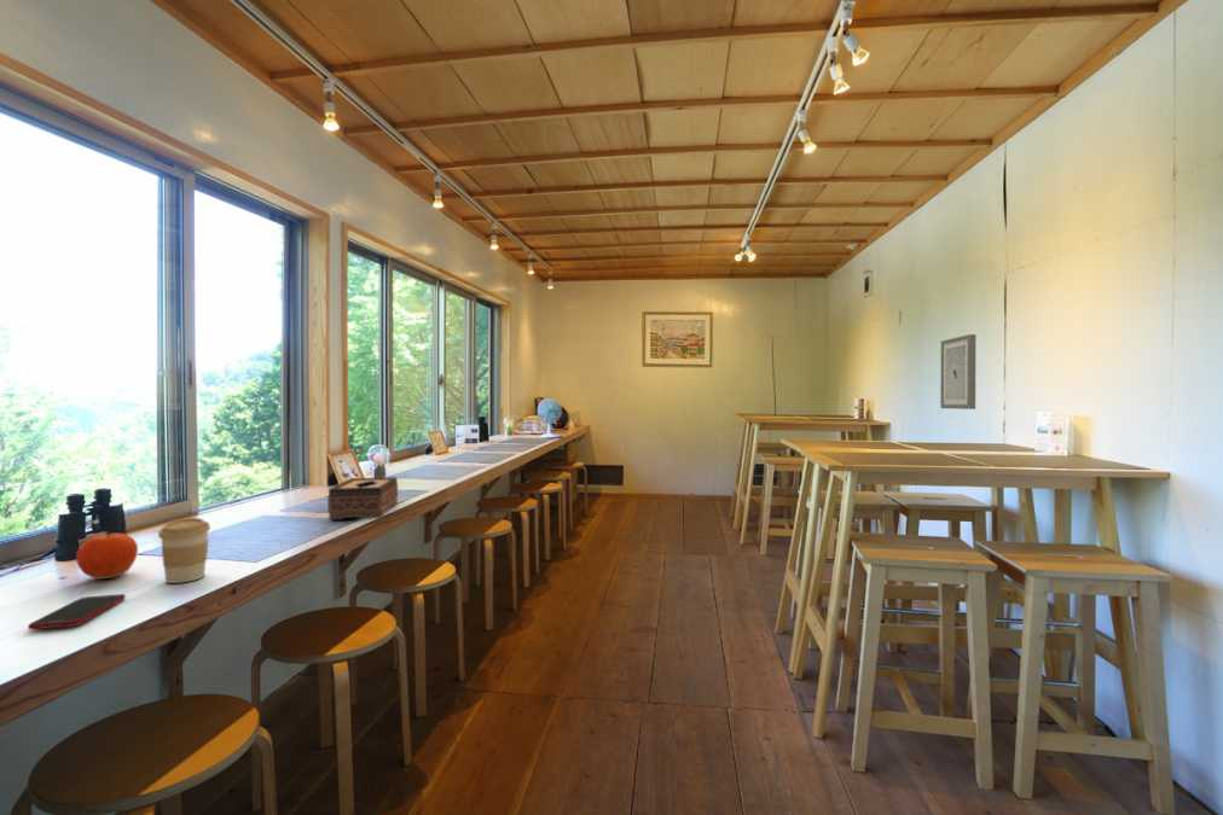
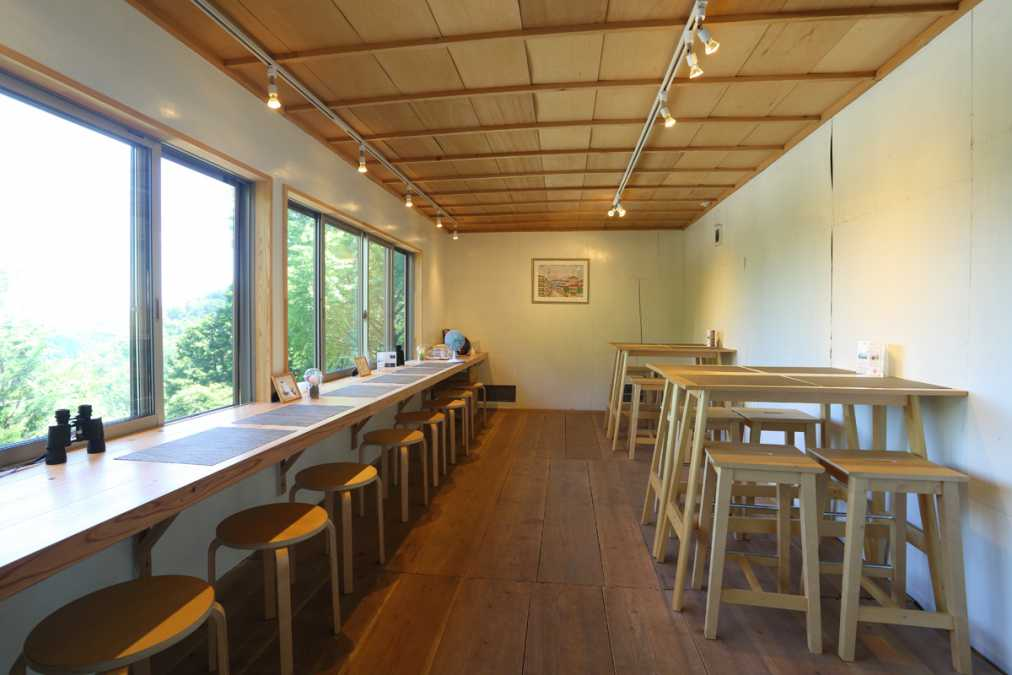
- cell phone (80, 610)
- tissue box (365, 496)
- coffee cup (185, 549)
- fruit (108, 554)
- wall art (957, 373)
